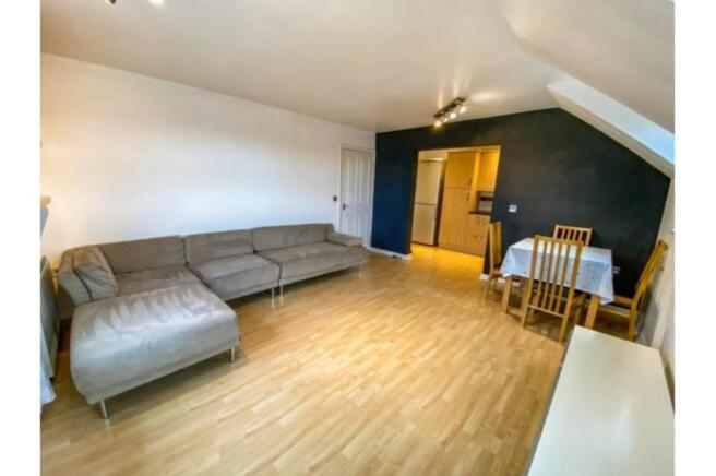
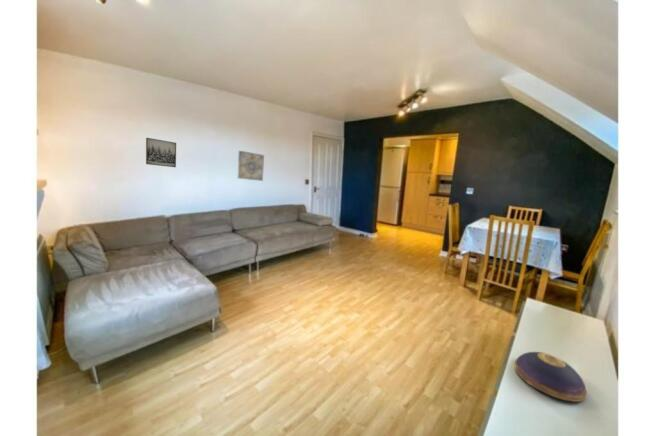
+ decorative bowl (549, 368)
+ wall art (251, 166)
+ wall art (161, 153)
